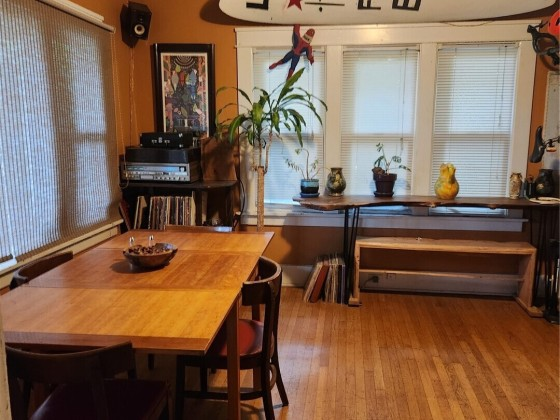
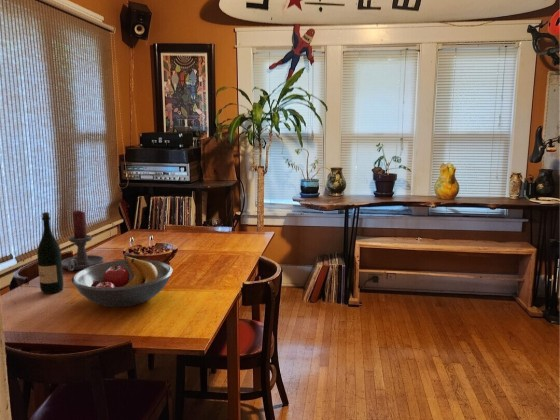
+ candle holder (78, 239)
+ wine bottle (49, 252)
+ fruit bowl (124, 282)
